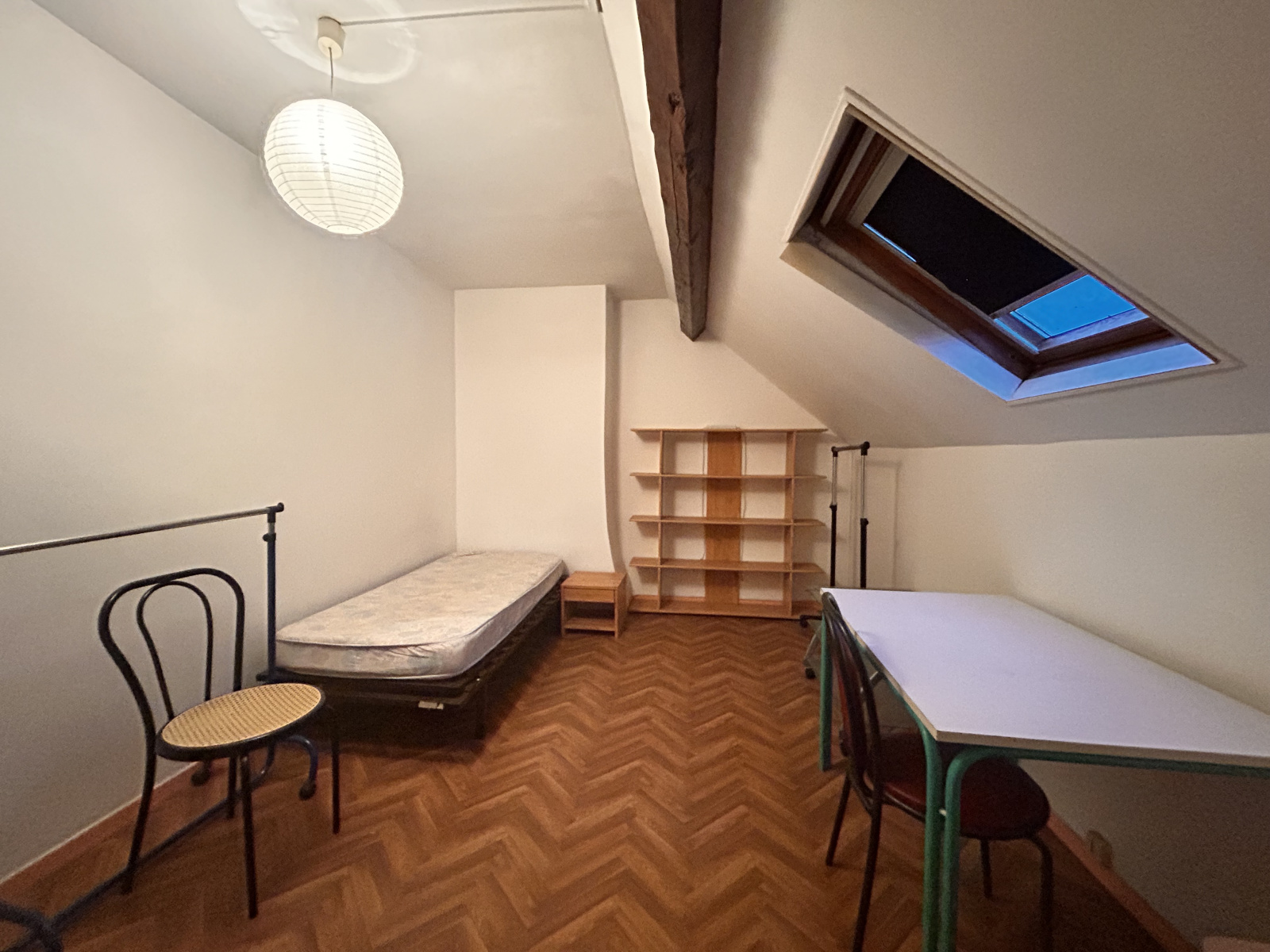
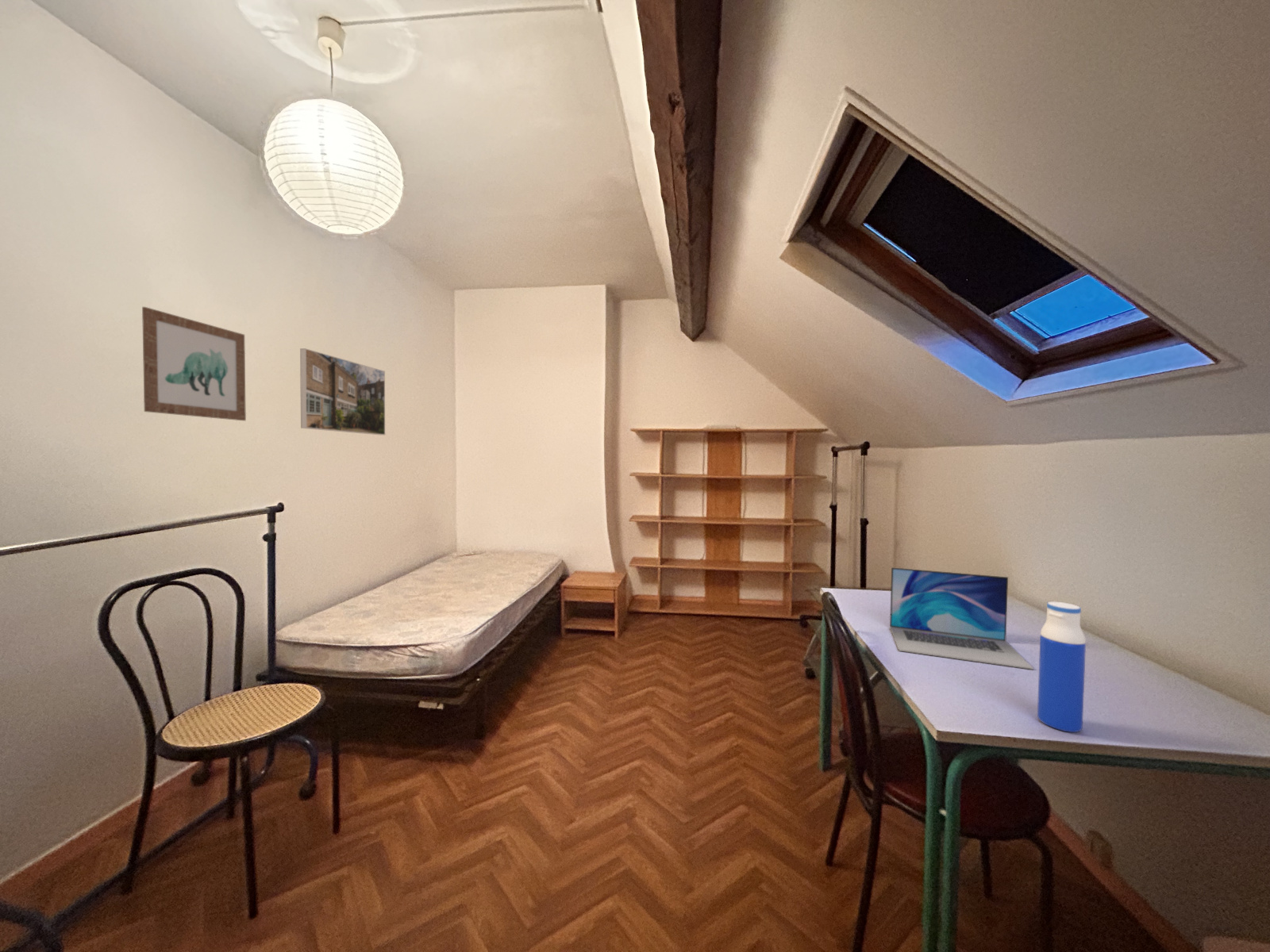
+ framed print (347, 396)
+ water bottle (1061, 664)
+ laptop (954, 612)
+ wall art (198, 369)
